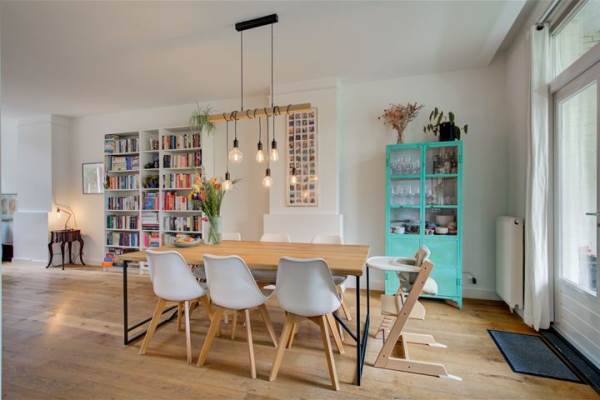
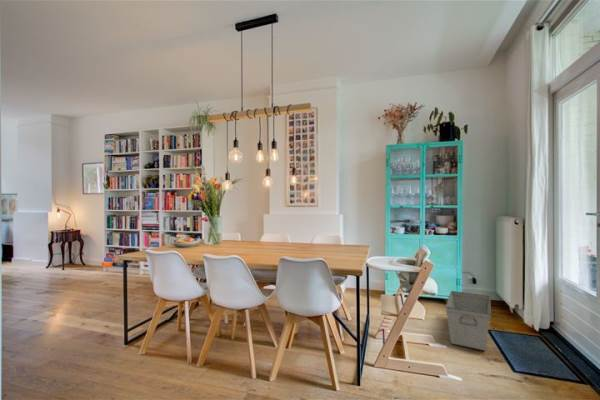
+ storage bin (468, 317)
